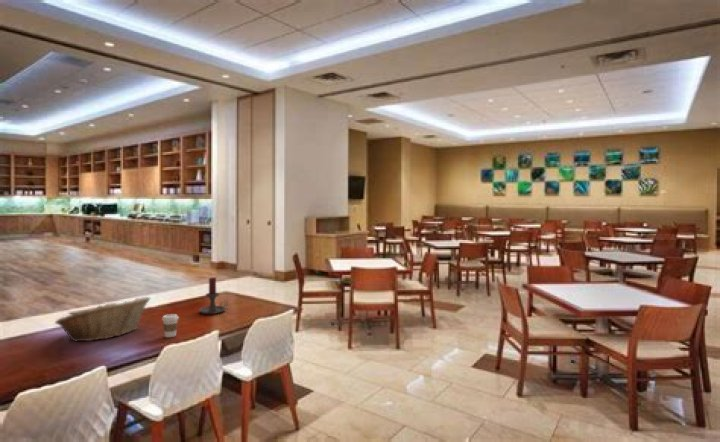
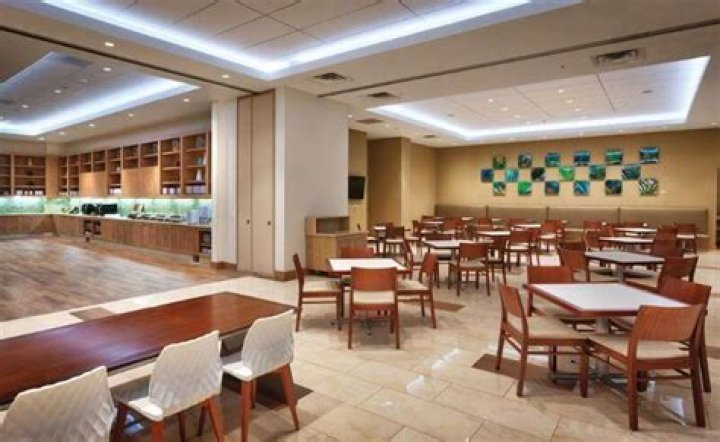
- fruit basket (106, 316)
- candle holder (215, 293)
- coffee cup (170, 325)
